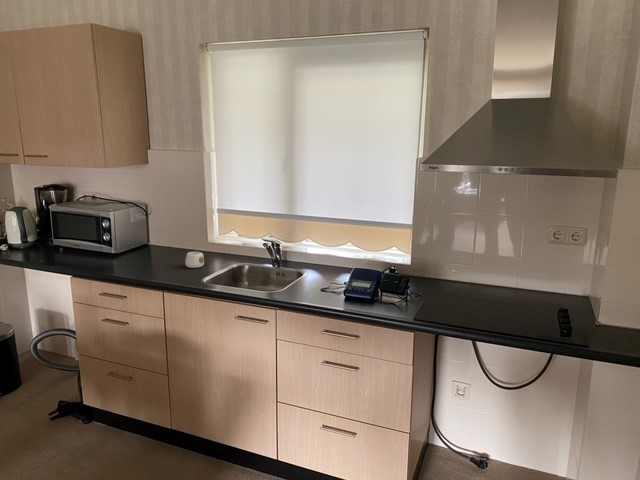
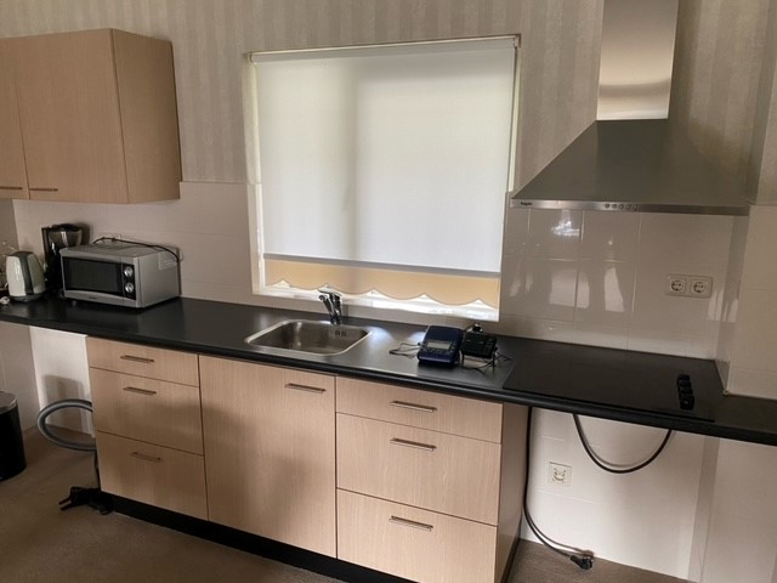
- mug (196, 259)
